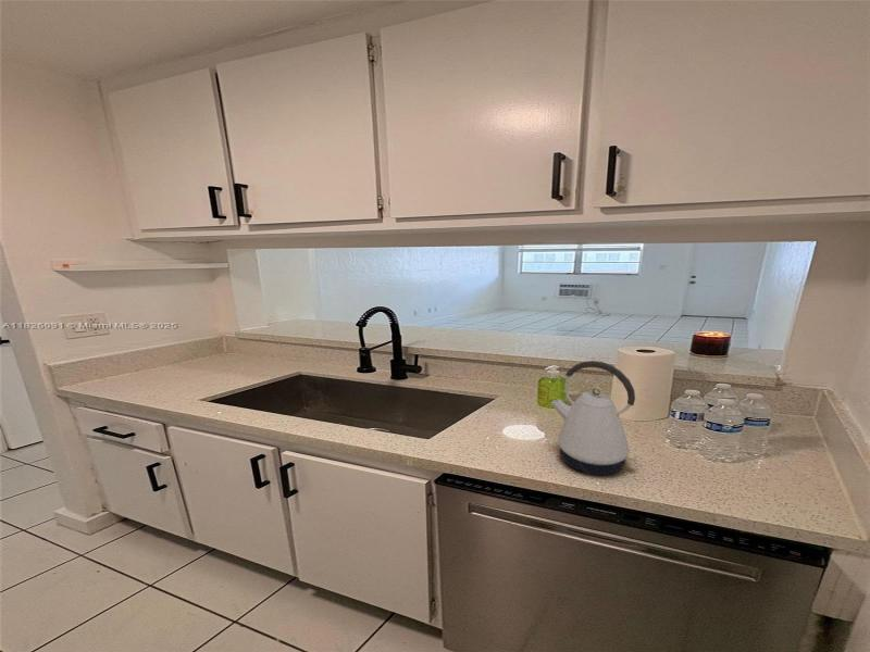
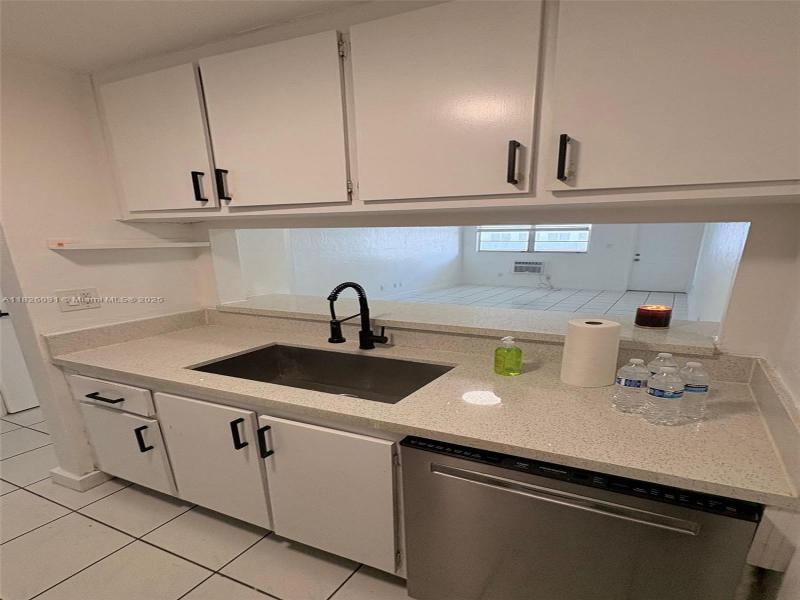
- kettle (592, 412)
